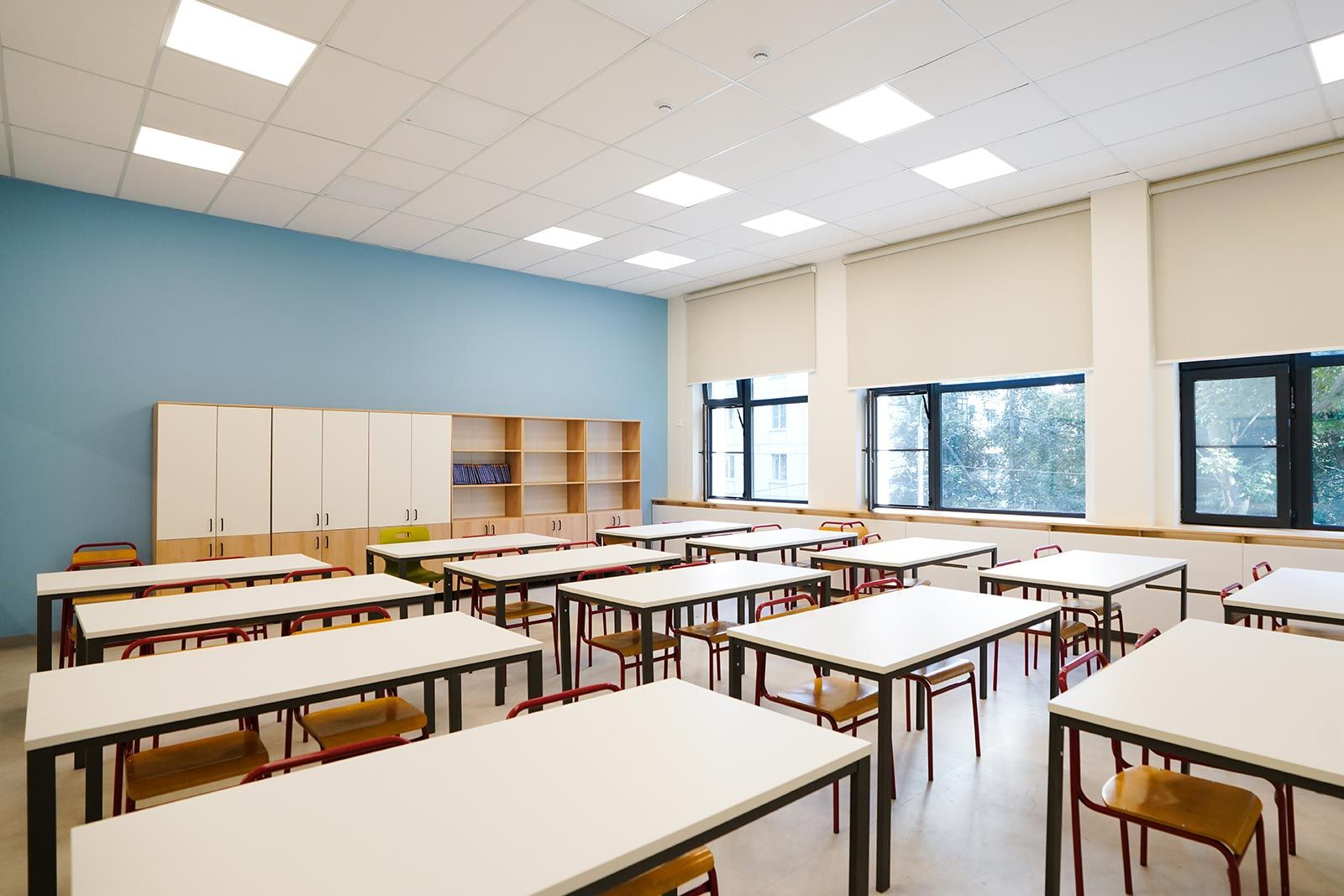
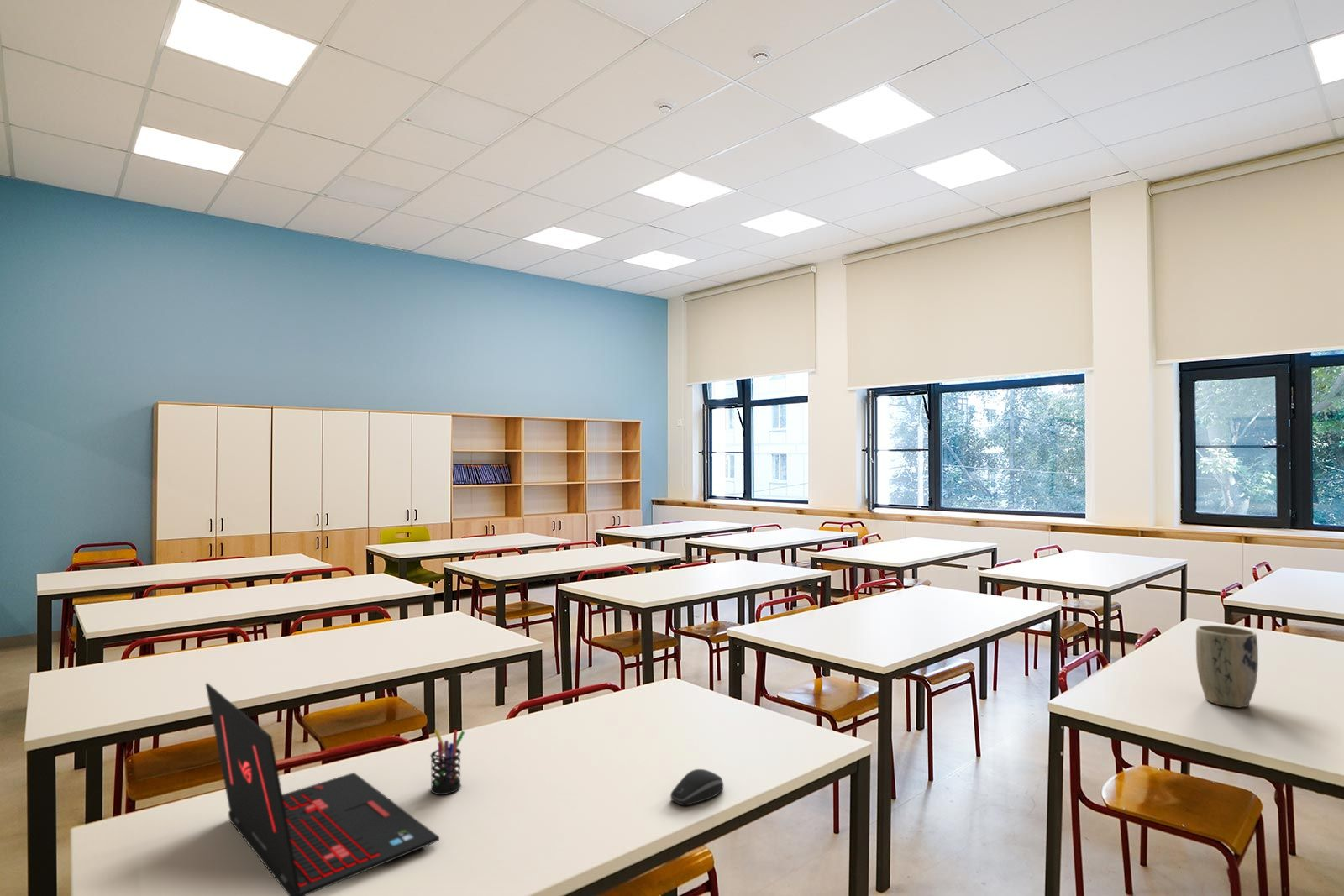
+ pen holder (449, 757)
+ laptop (325, 781)
+ computer mouse (697, 783)
+ plant pot (1226, 666)
